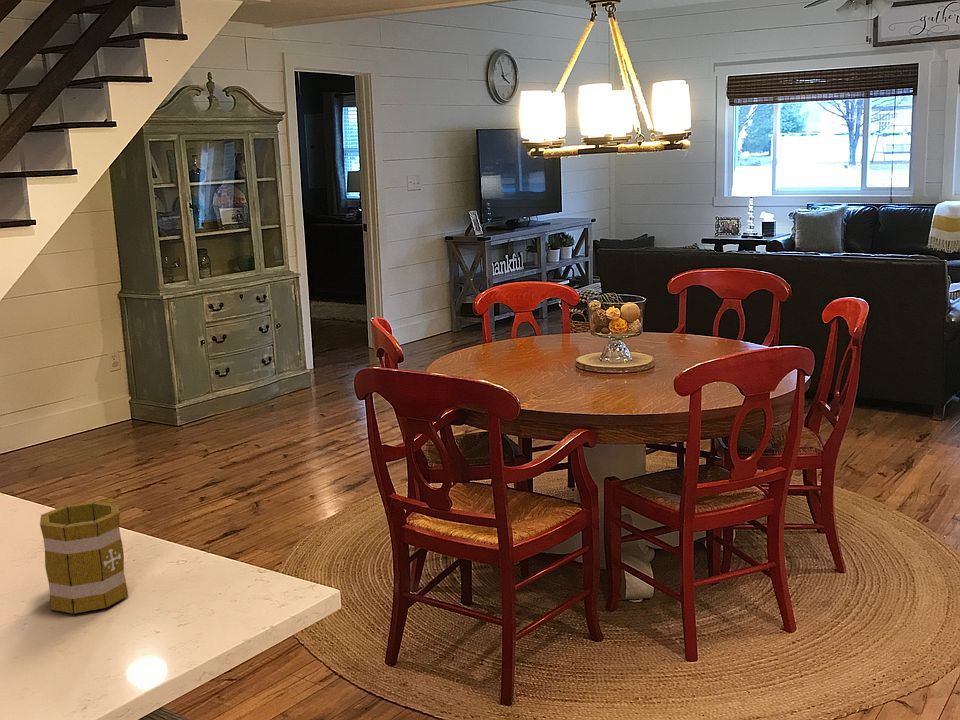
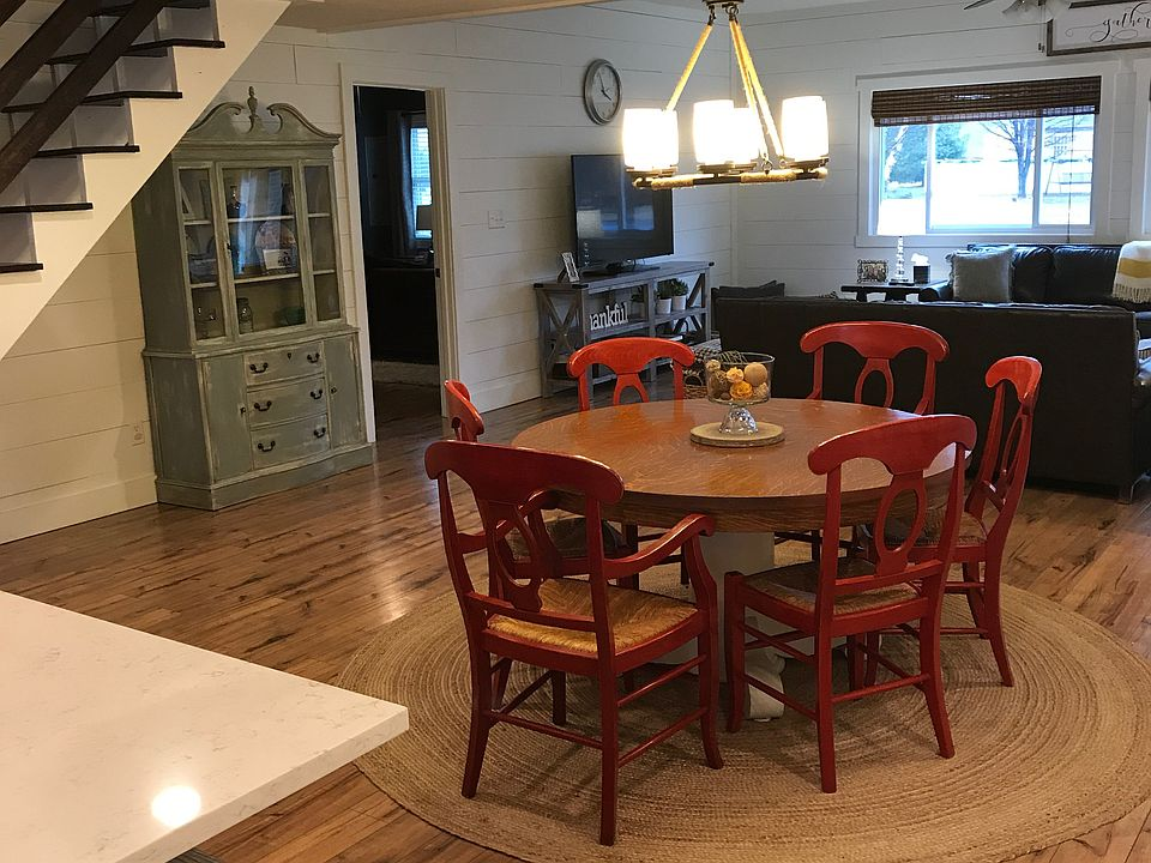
- mug (91, 549)
